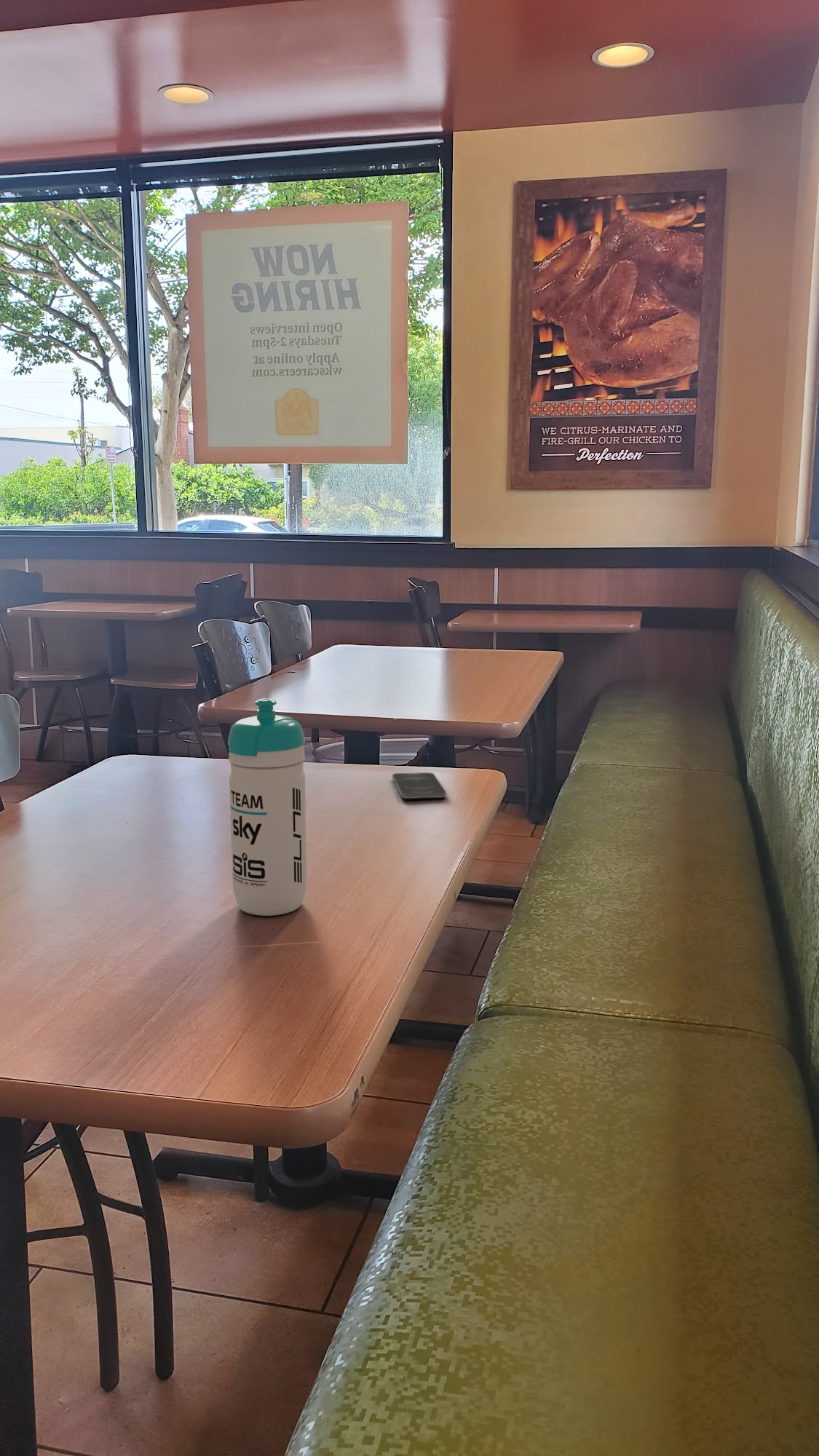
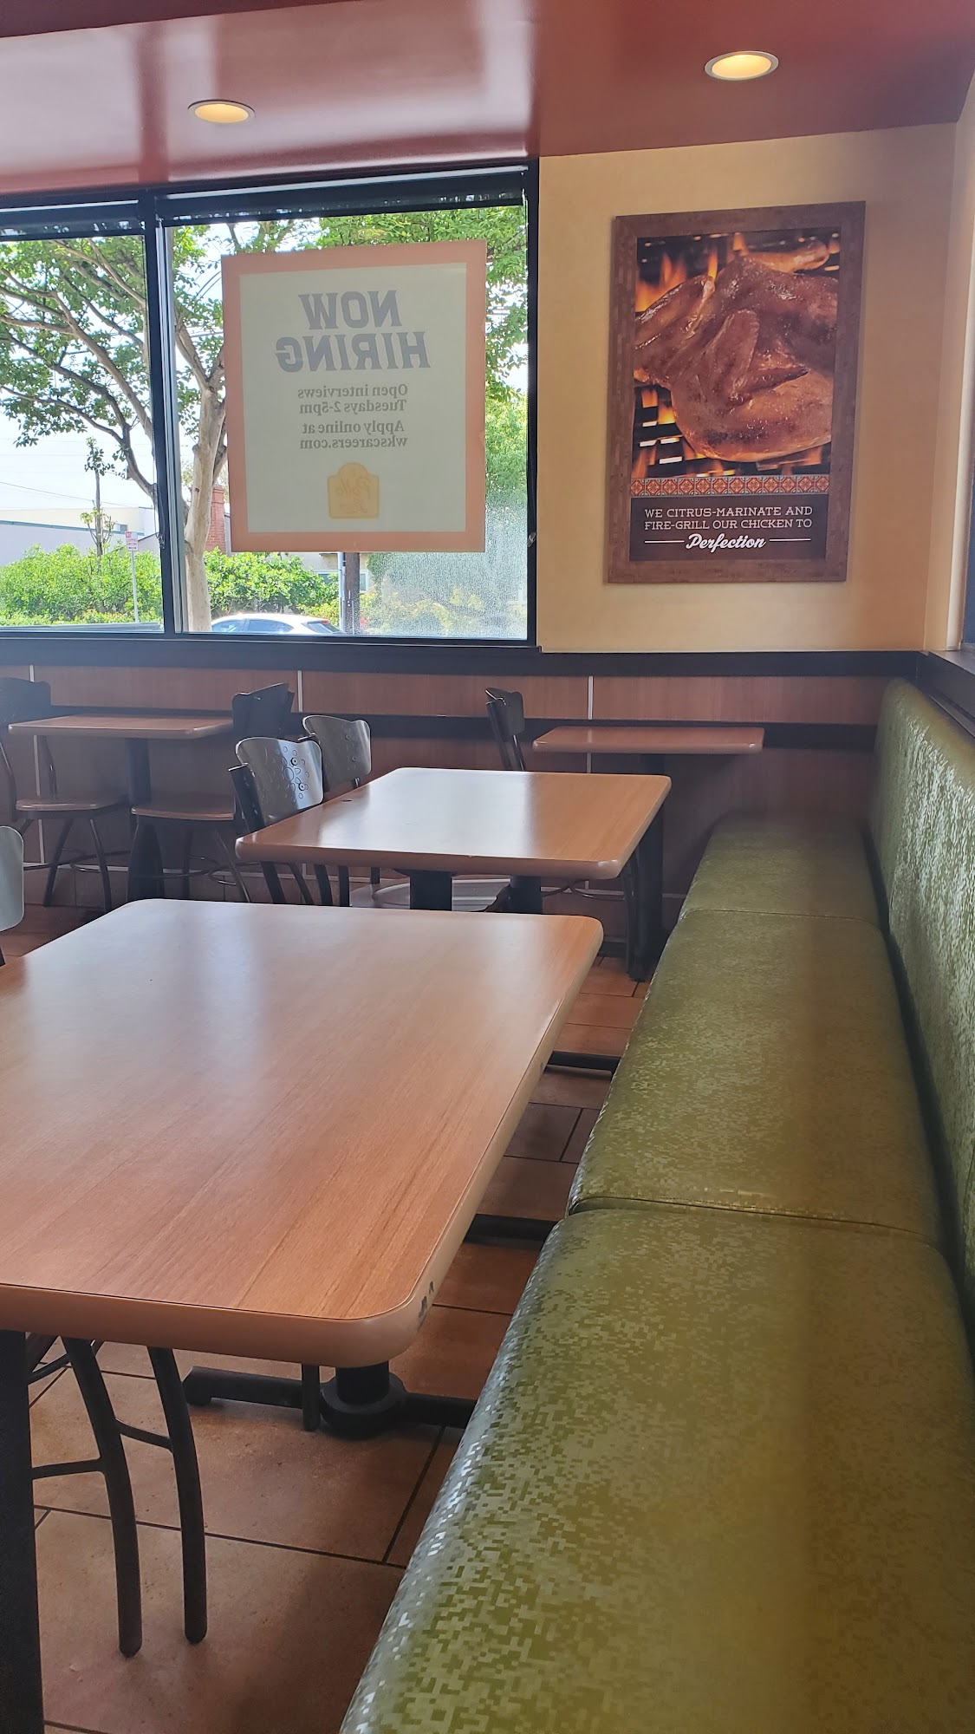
- smartphone (418, 785)
- water bottle (268, 804)
